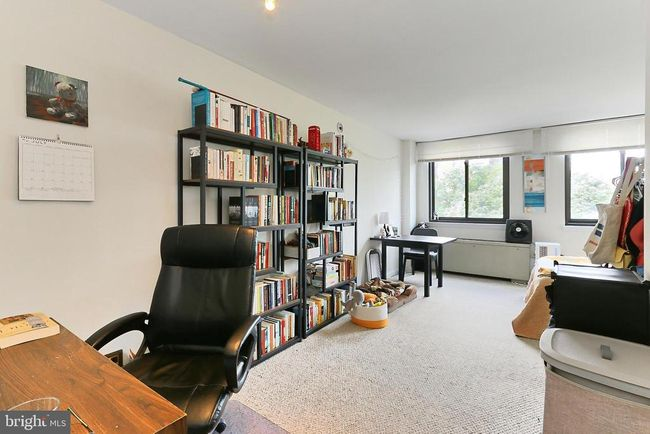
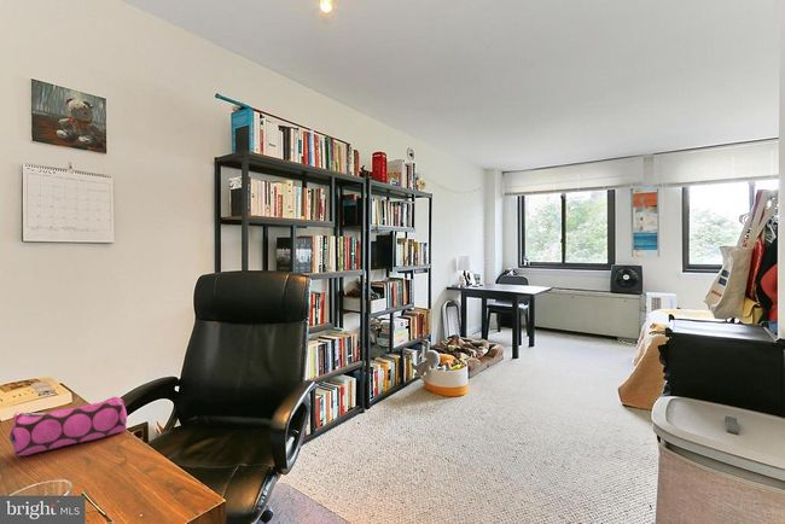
+ pencil case (72, 421)
